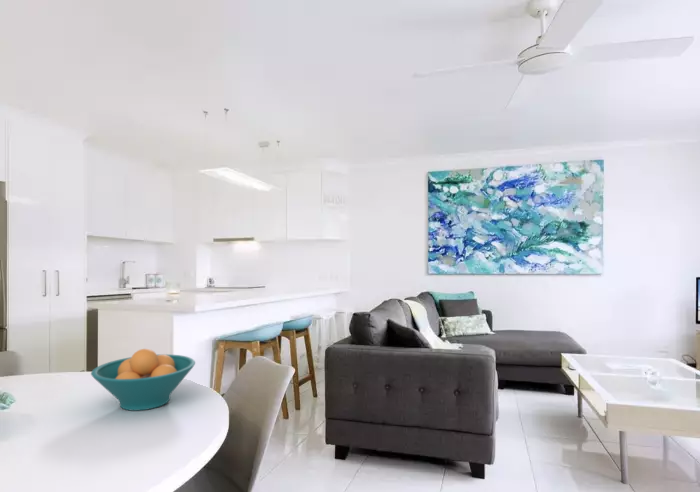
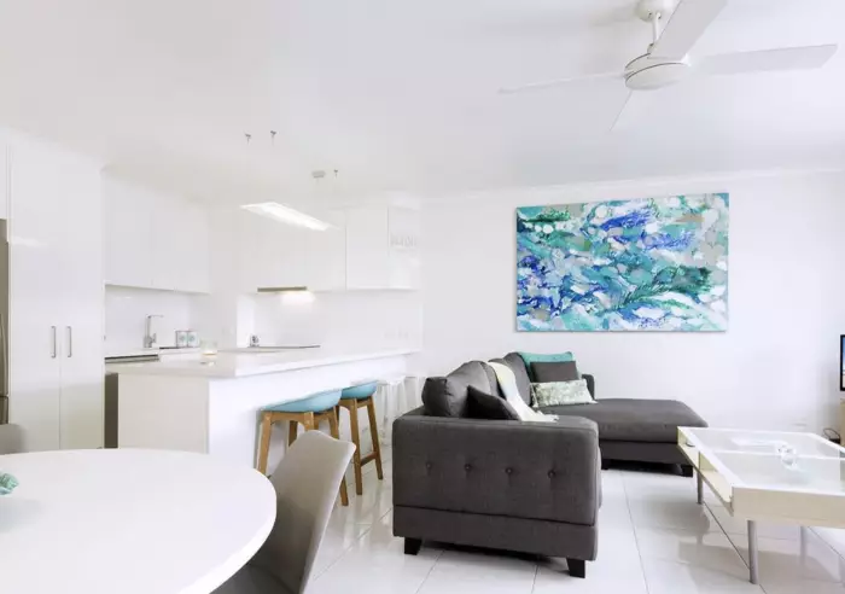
- fruit bowl (145, 376)
